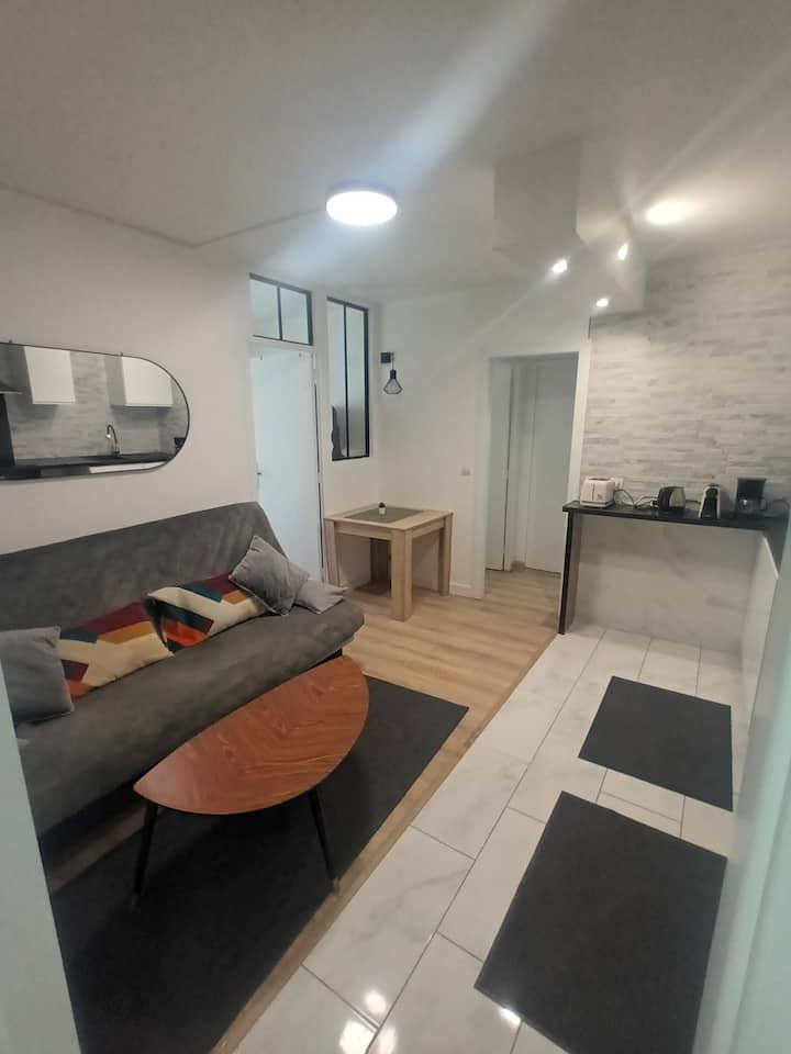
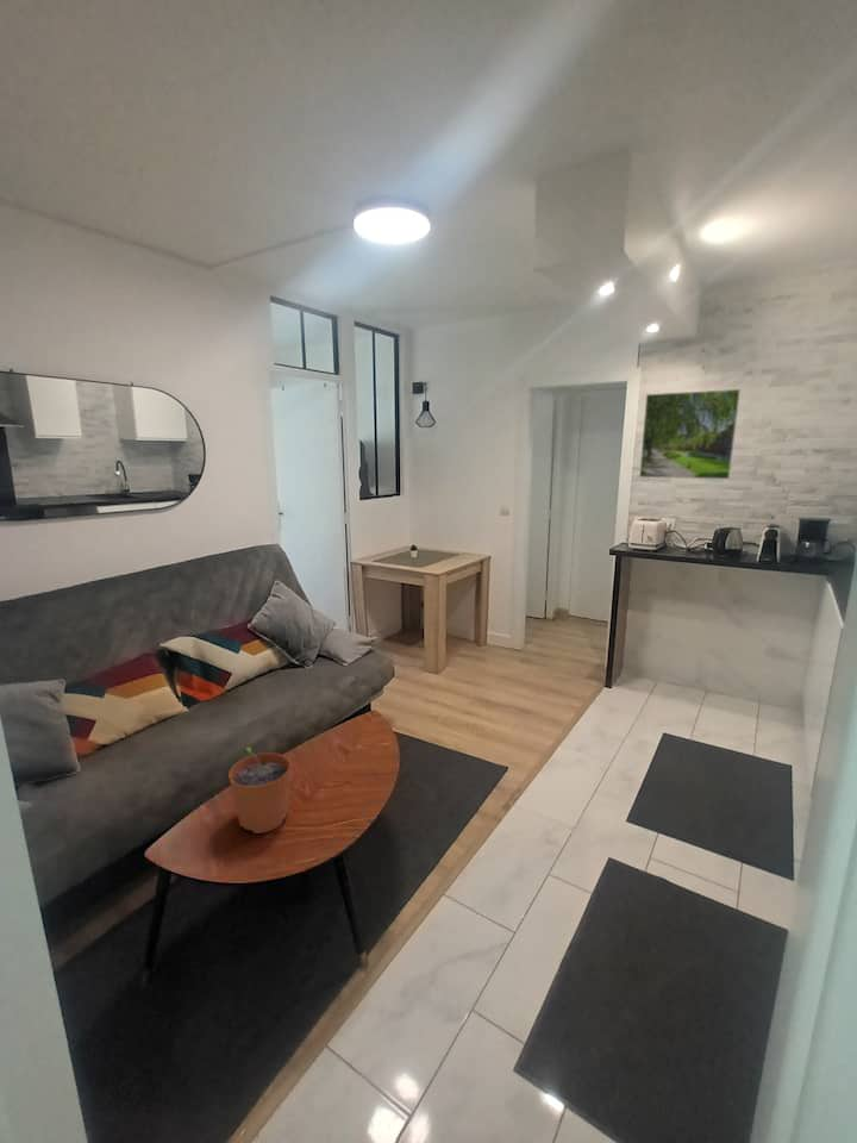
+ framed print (687, 436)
+ plant pot (261, 781)
